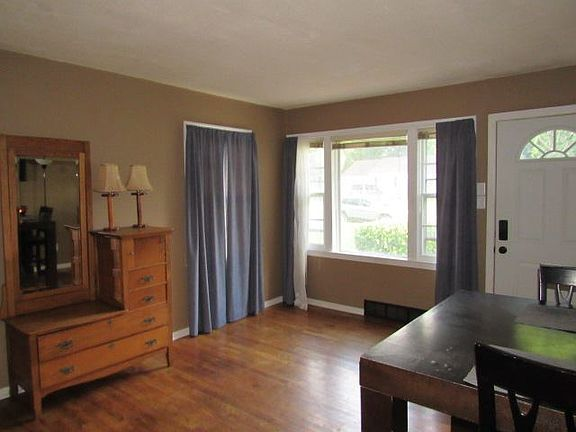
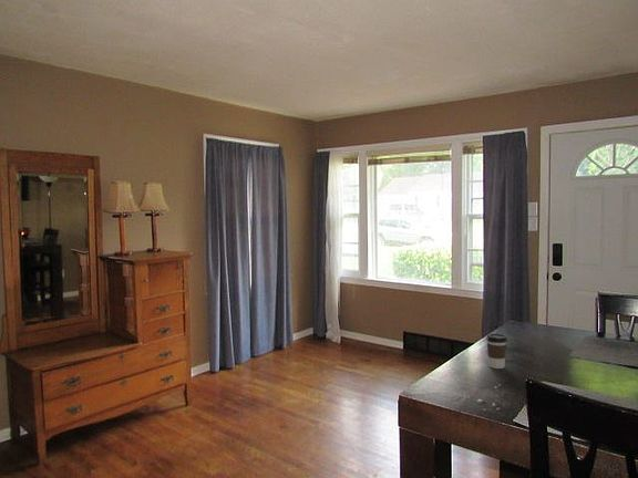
+ coffee cup (496, 351)
